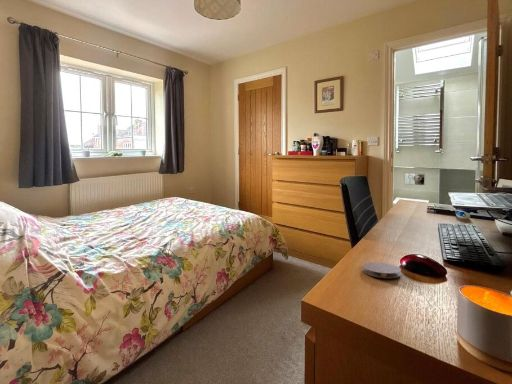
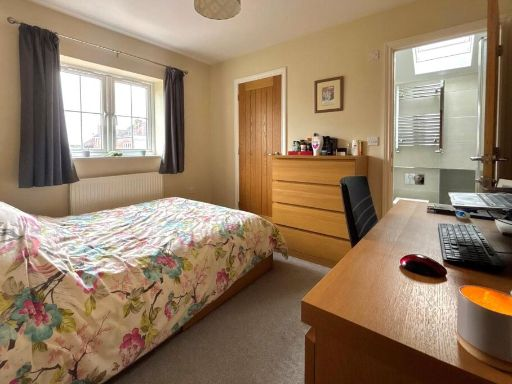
- coaster (381, 269)
